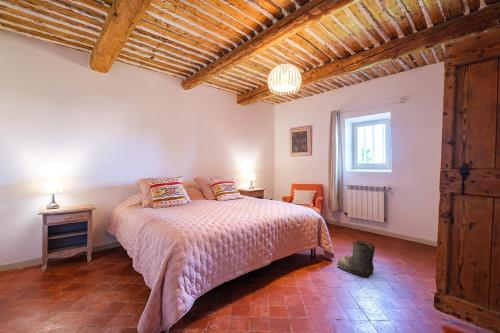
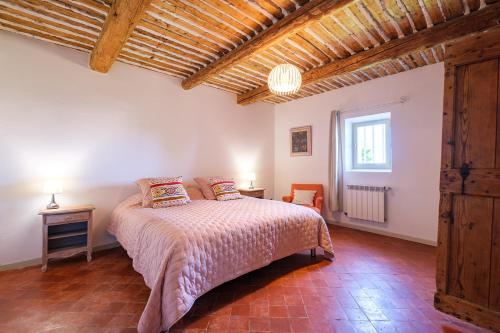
- boots (355, 254)
